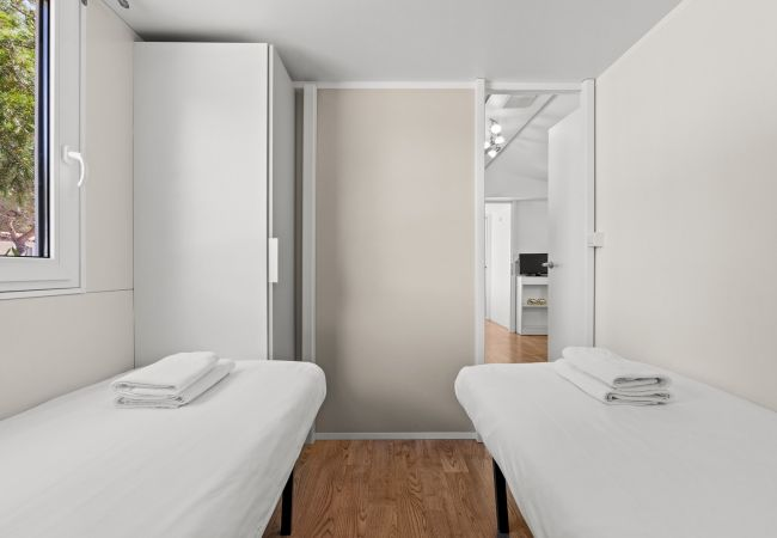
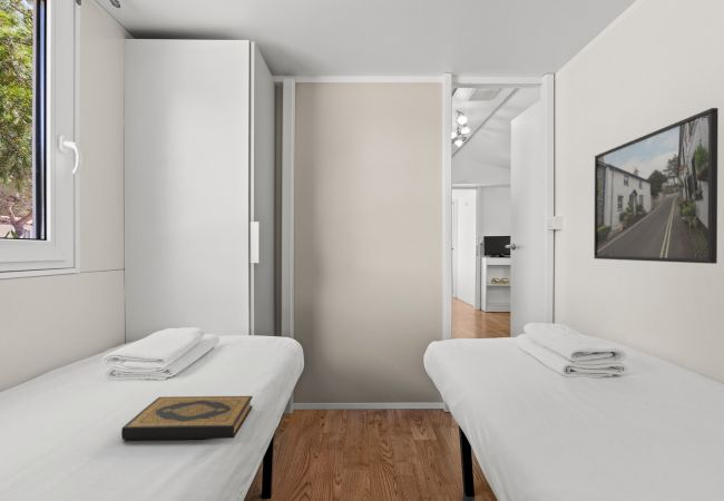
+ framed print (643, 198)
+ hardback book (193, 415)
